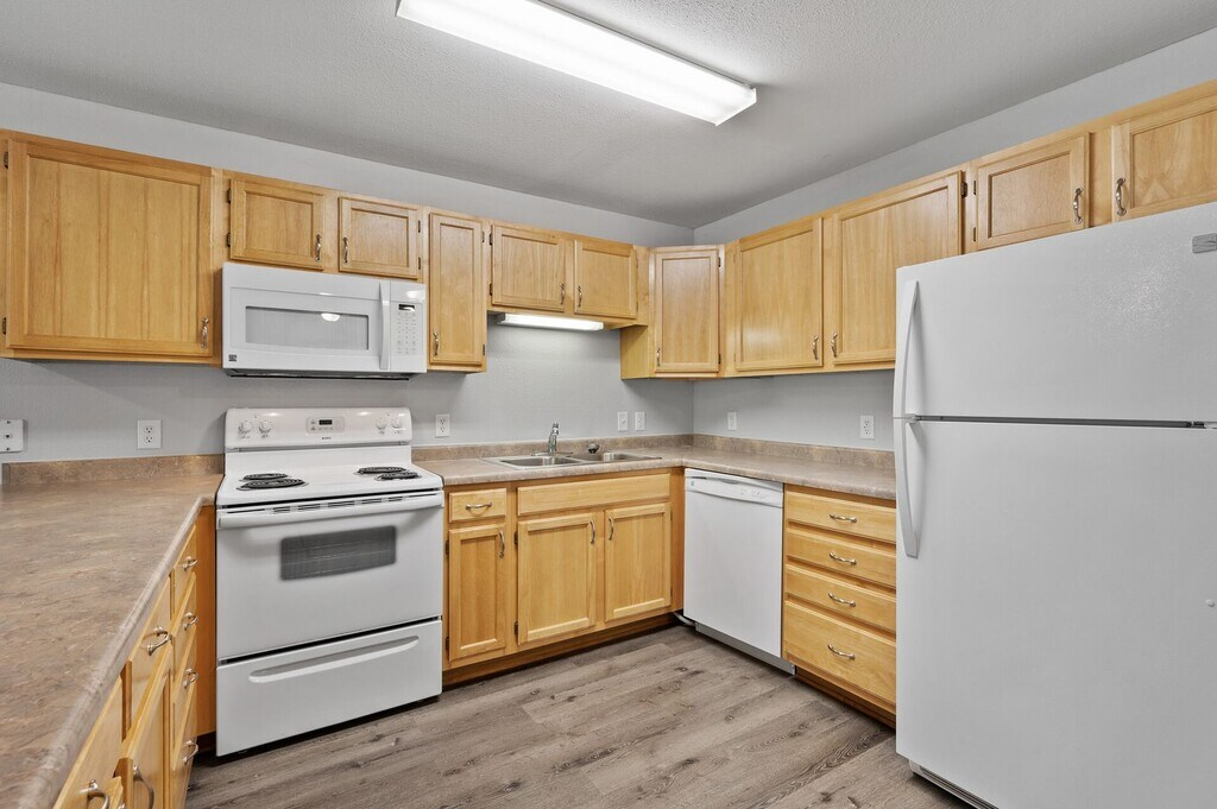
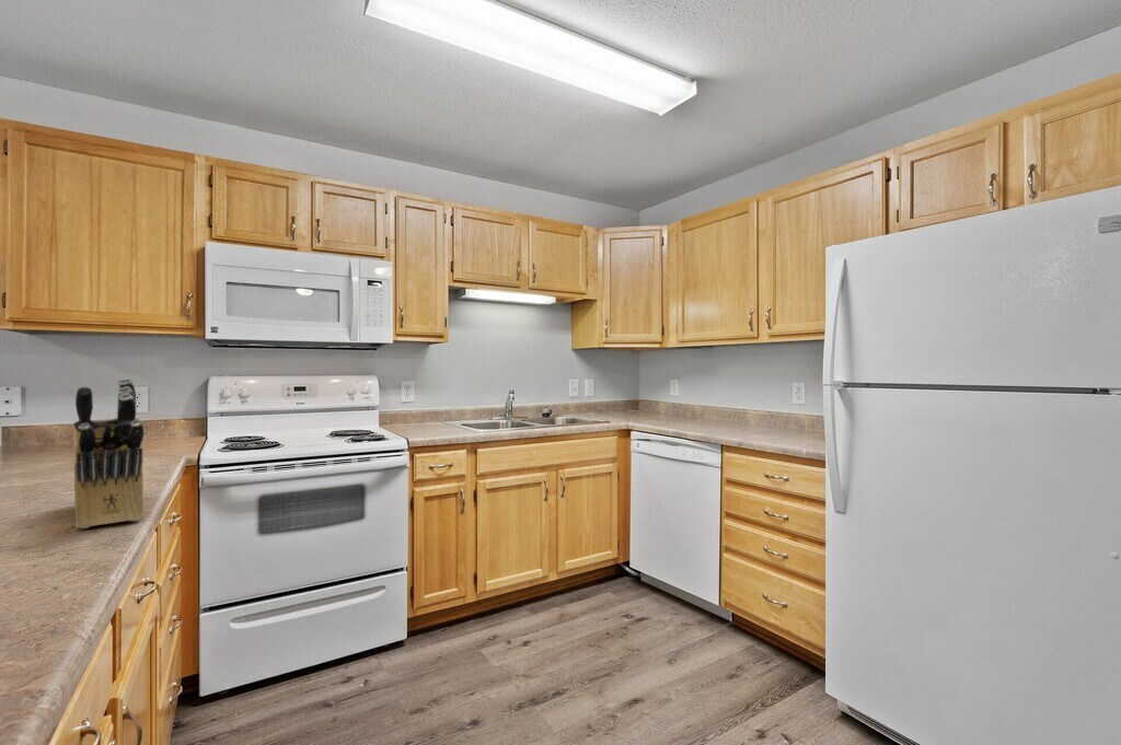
+ knife block (107, 447)
